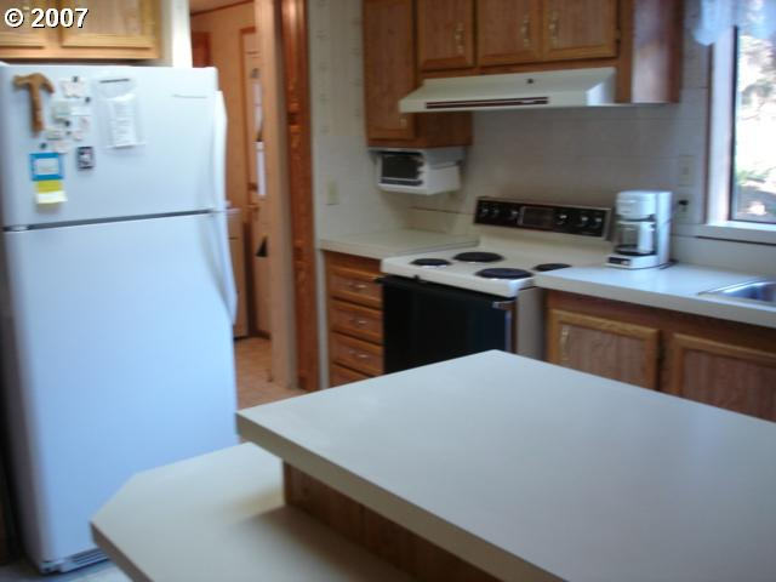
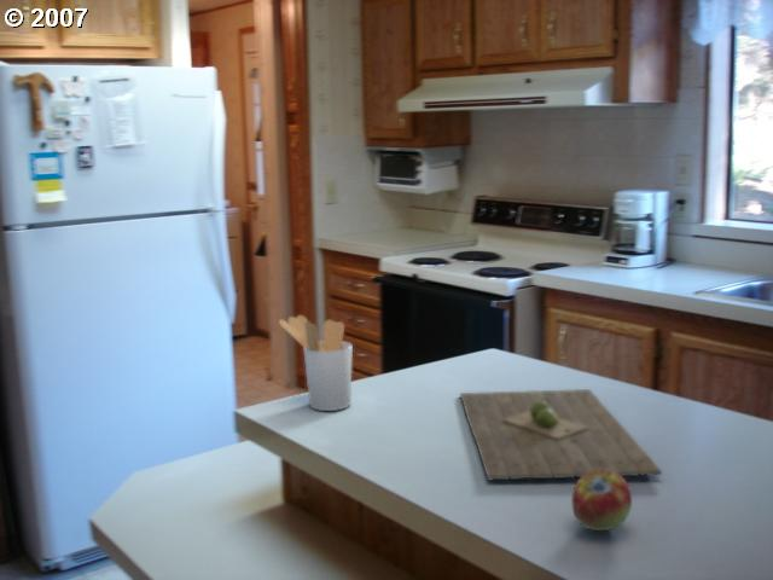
+ cutting board (546, 416)
+ fruit (600, 500)
+ utensil holder (316, 359)
